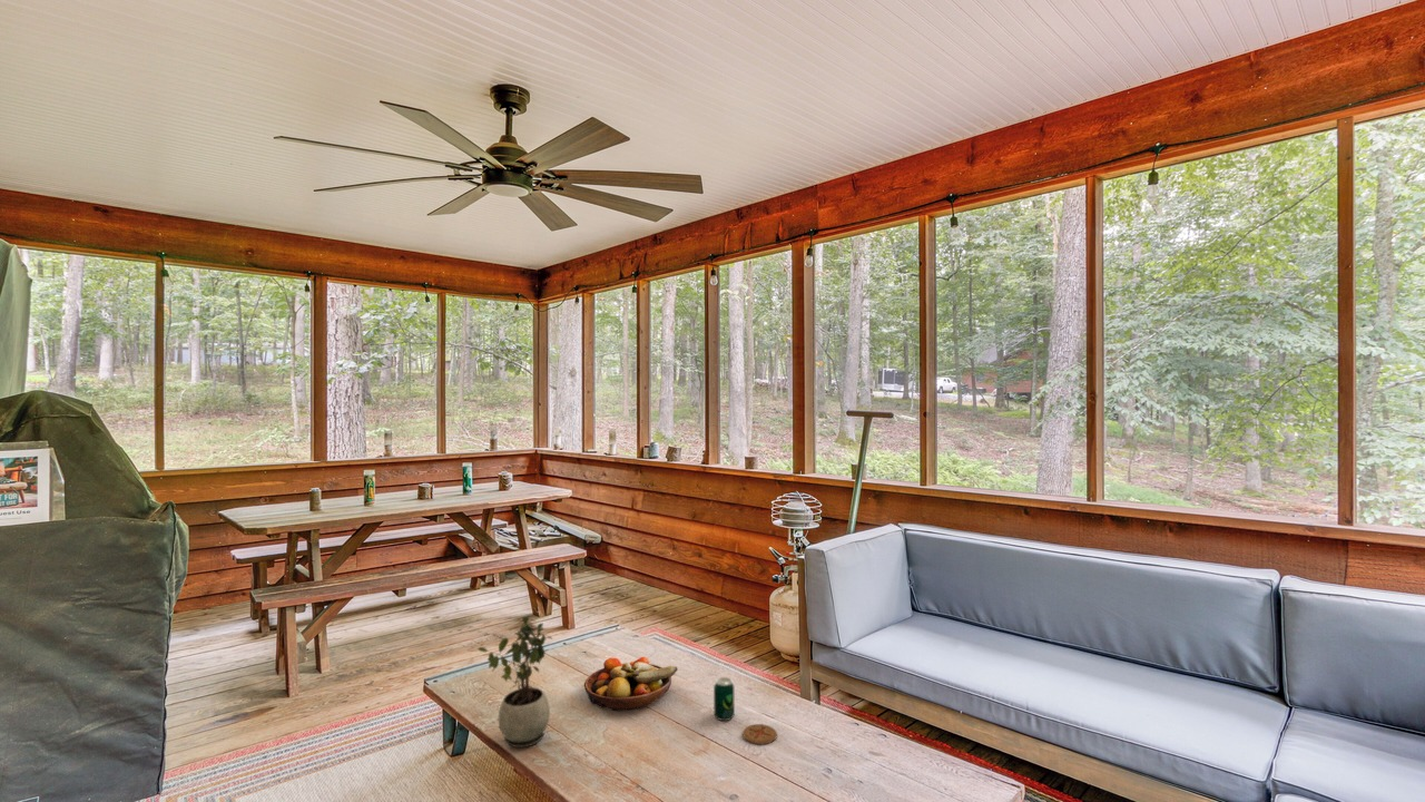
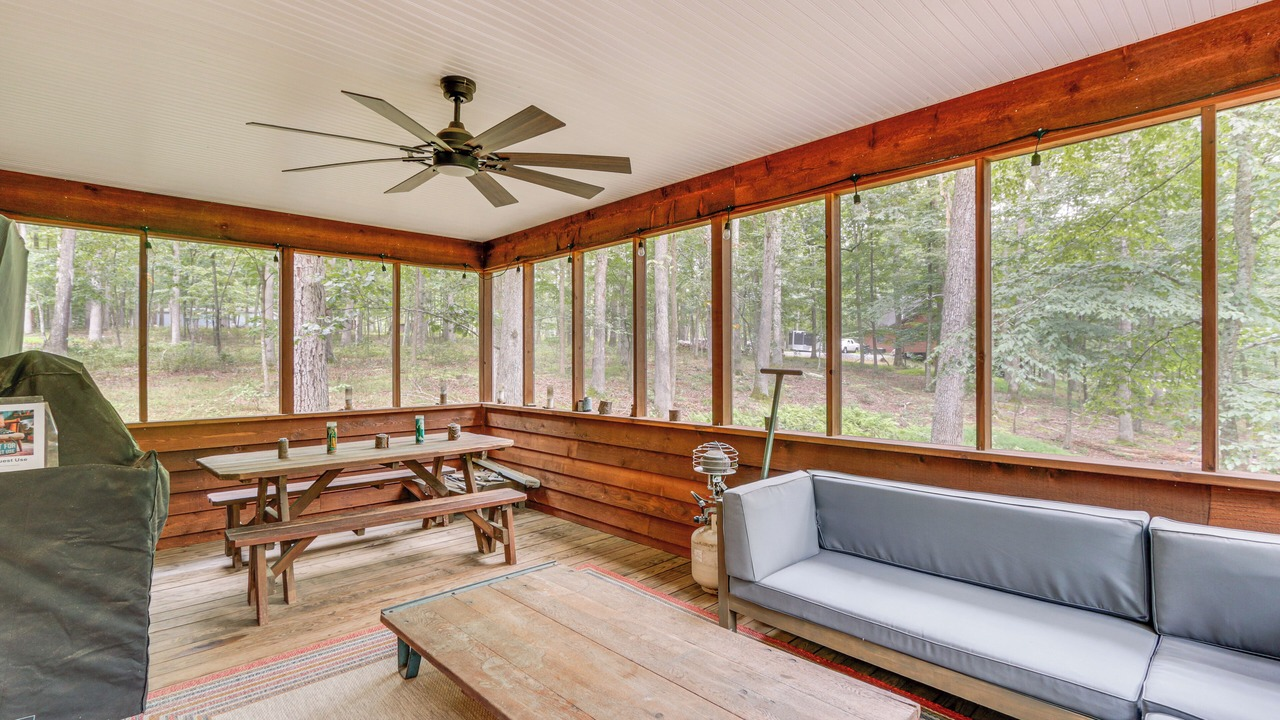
- beverage can (724, 698)
- potted plant (517, 677)
- coaster (759, 733)
- fruit bowl (629, 675)
